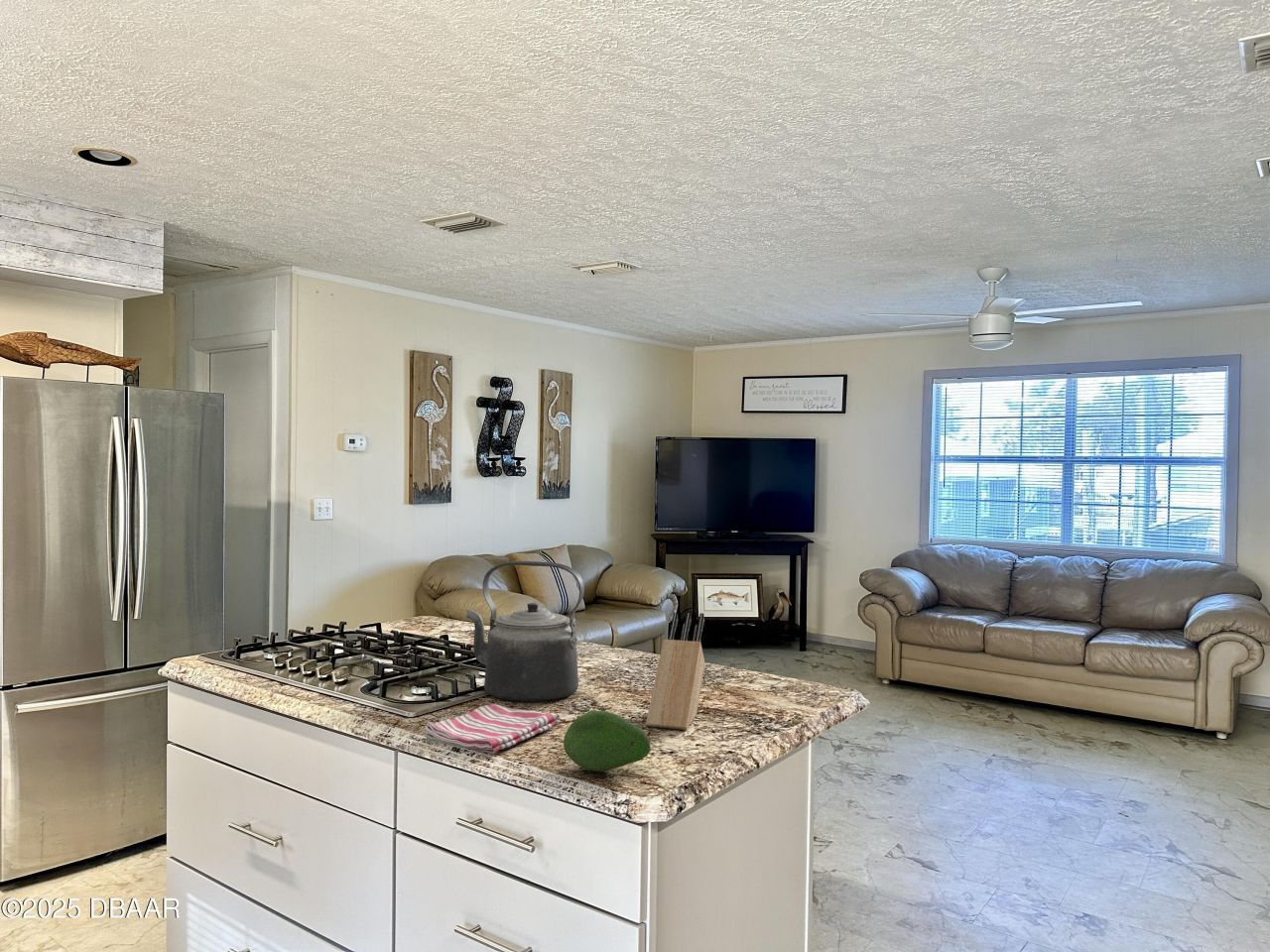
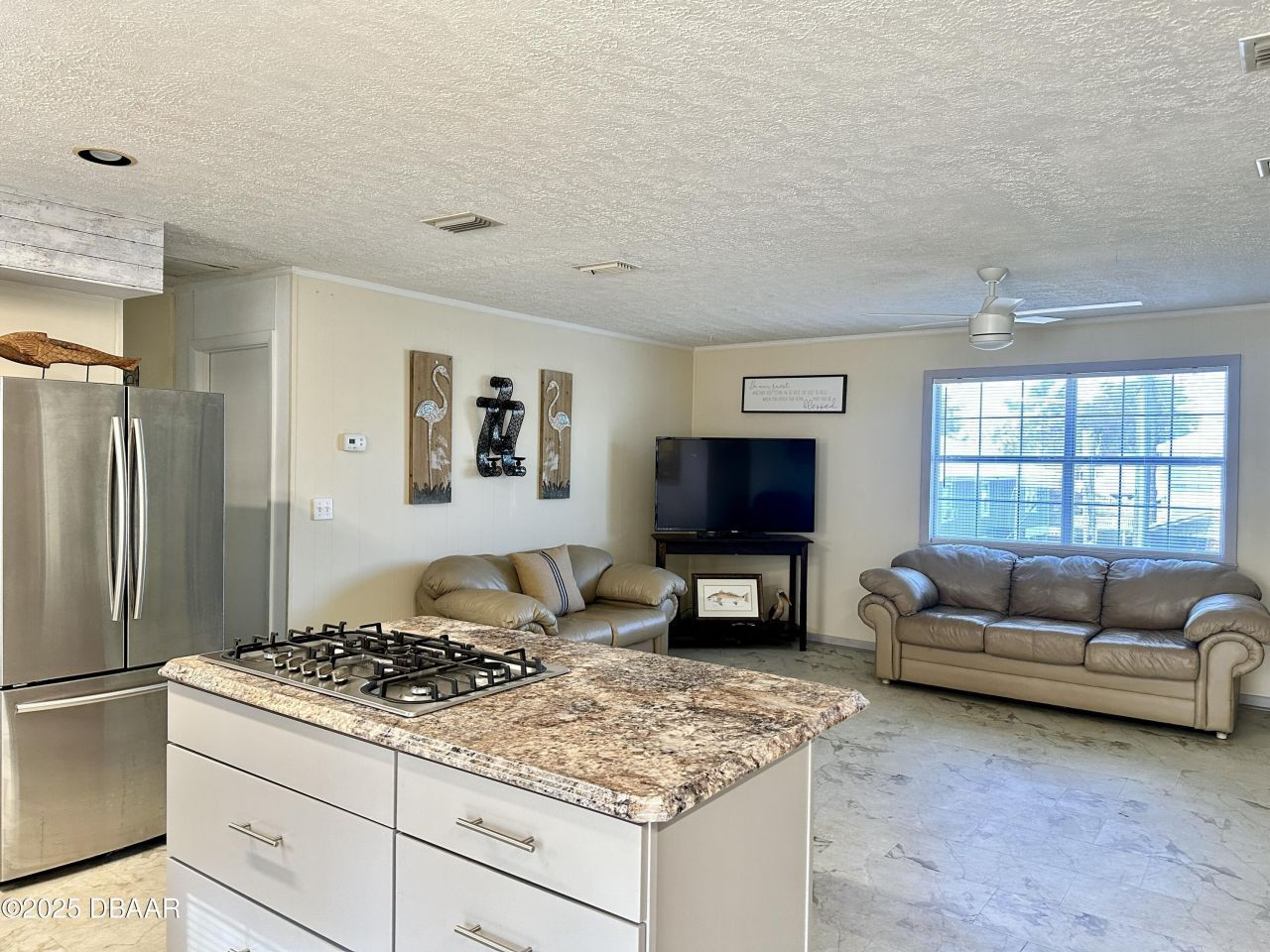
- dish towel (494, 724)
- knife block (679, 665)
- fruit (606, 741)
- kettle (523, 625)
